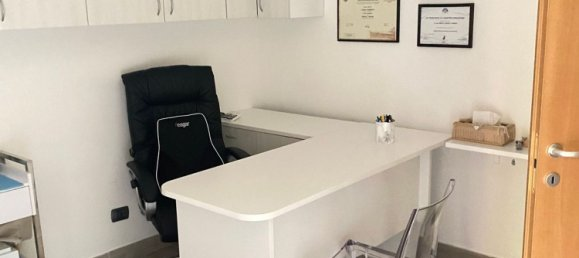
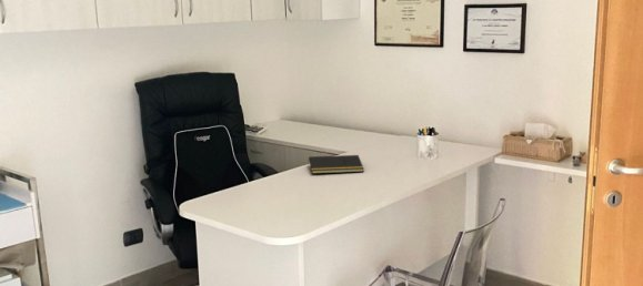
+ notepad (335, 163)
